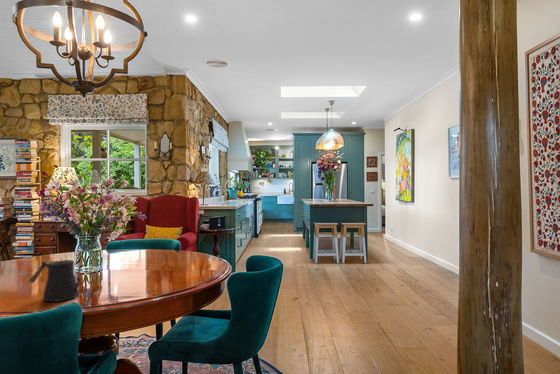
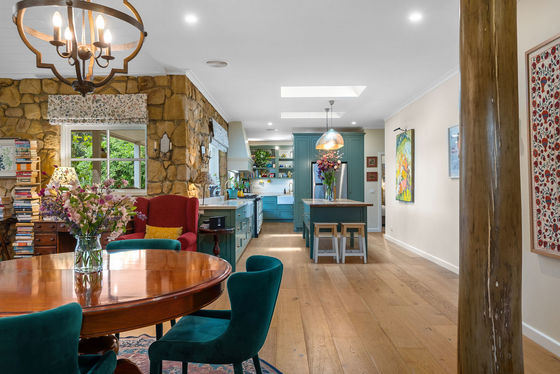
- kettle (59, 279)
